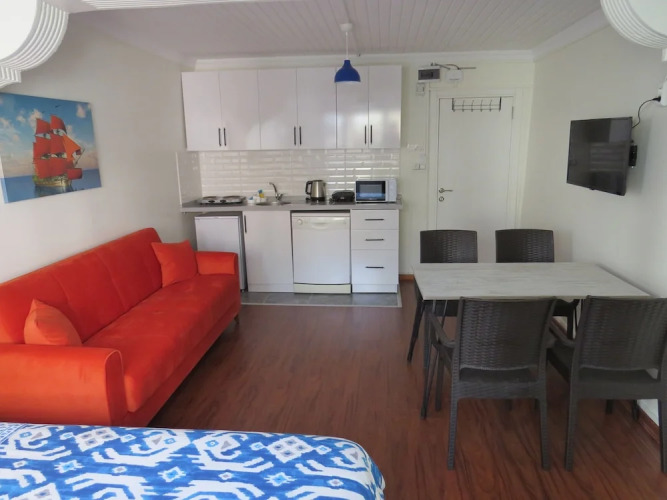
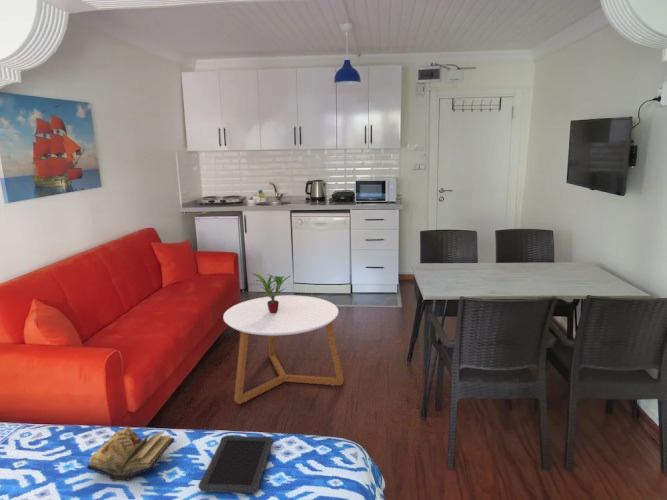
+ book (132, 452)
+ coffee table (274, 347)
+ tablet (238, 463)
+ potted plant (269, 292)
